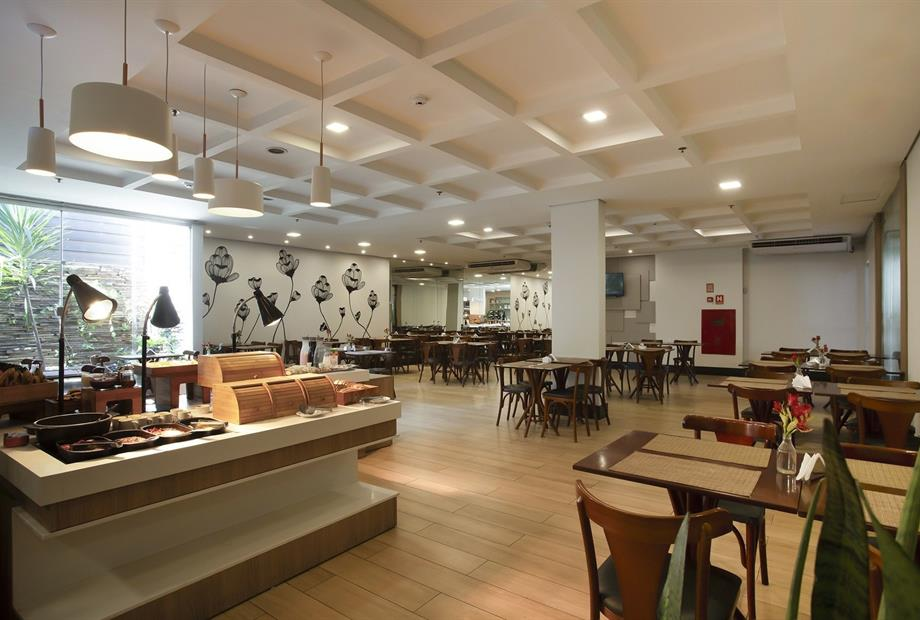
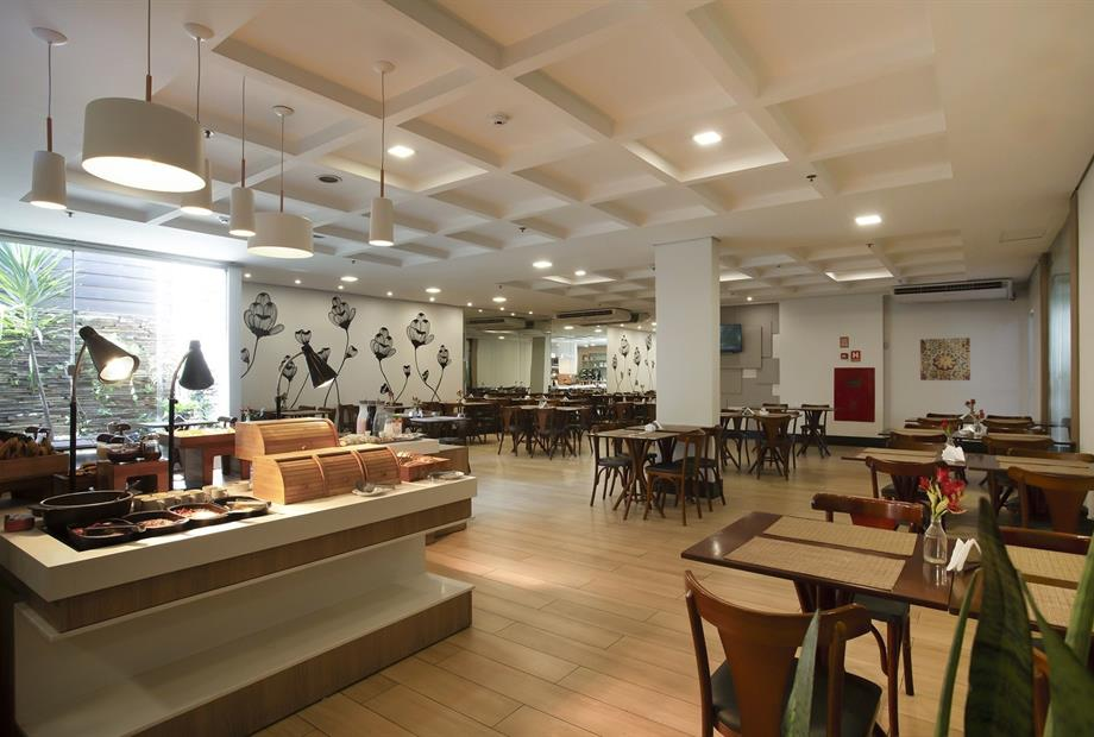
+ wall art (944, 359)
